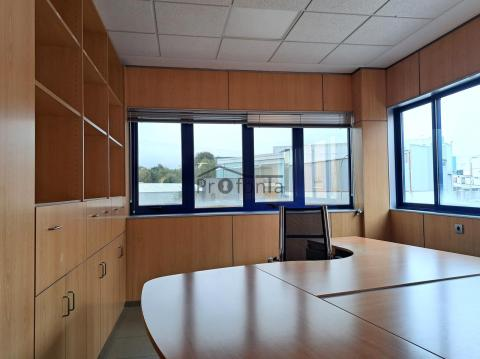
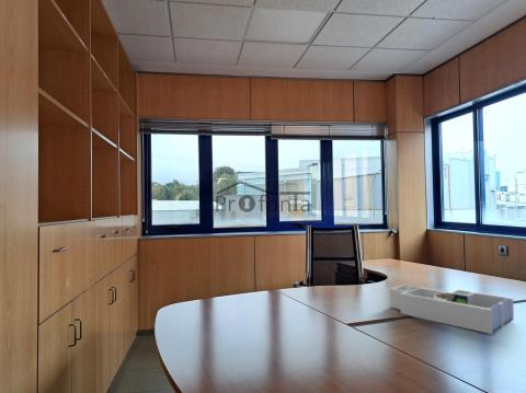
+ desk organizer (445, 304)
